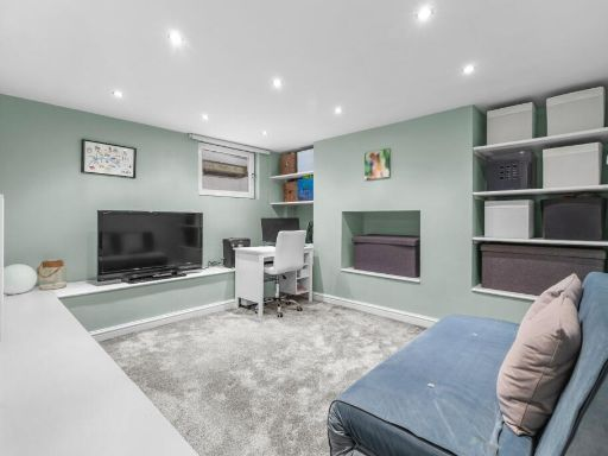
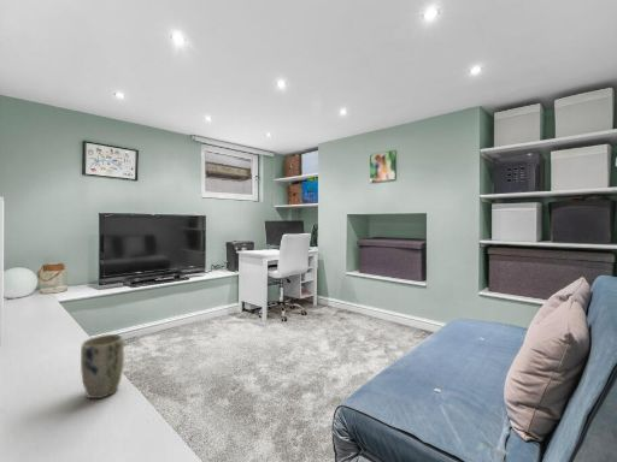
+ plant pot (102, 366)
